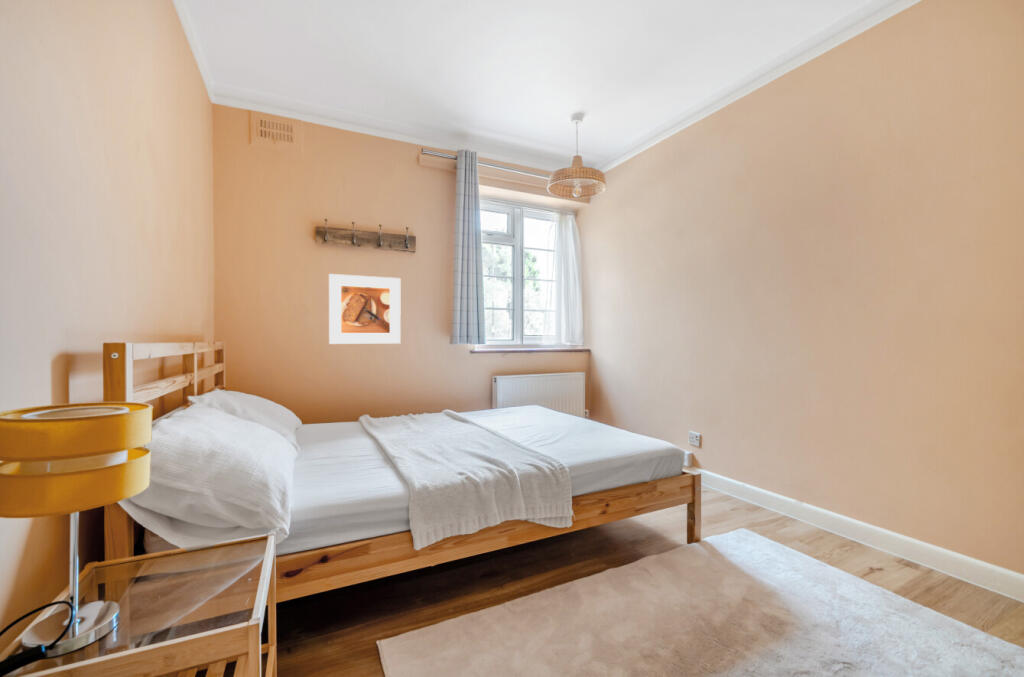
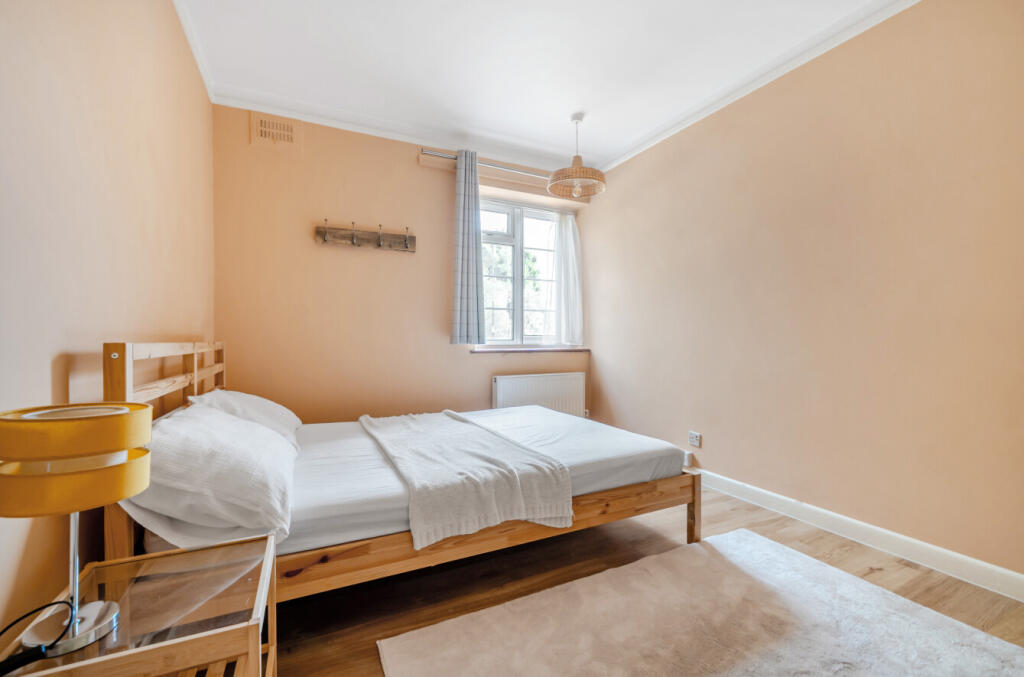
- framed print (365, 310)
